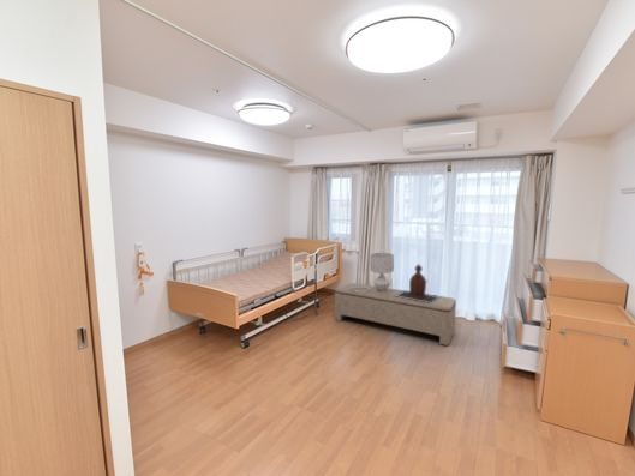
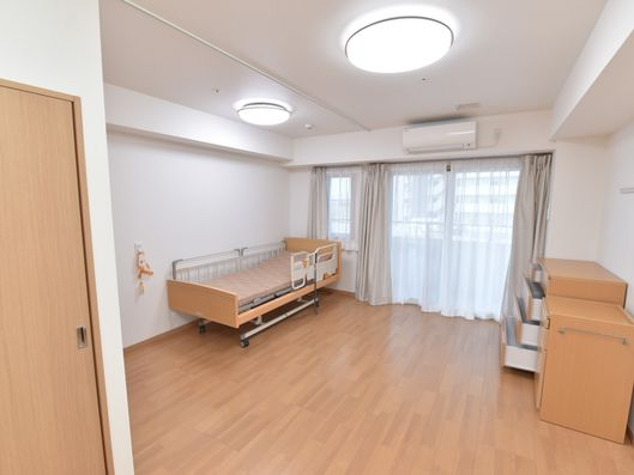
- lantern (418, 279)
- lamp (372, 271)
- bench (391, 308)
